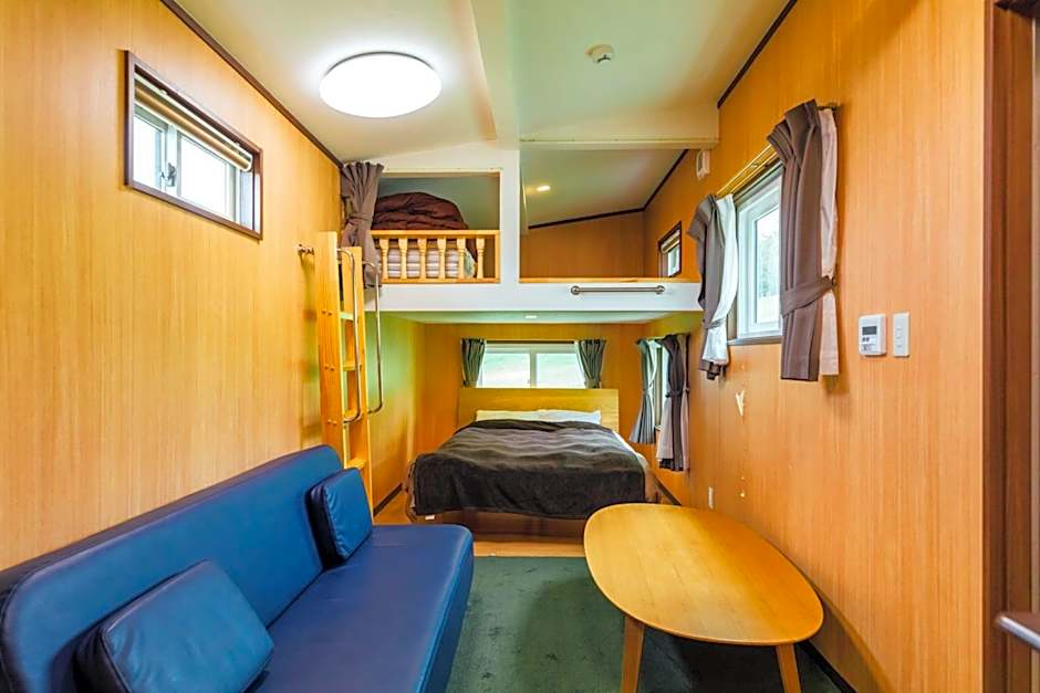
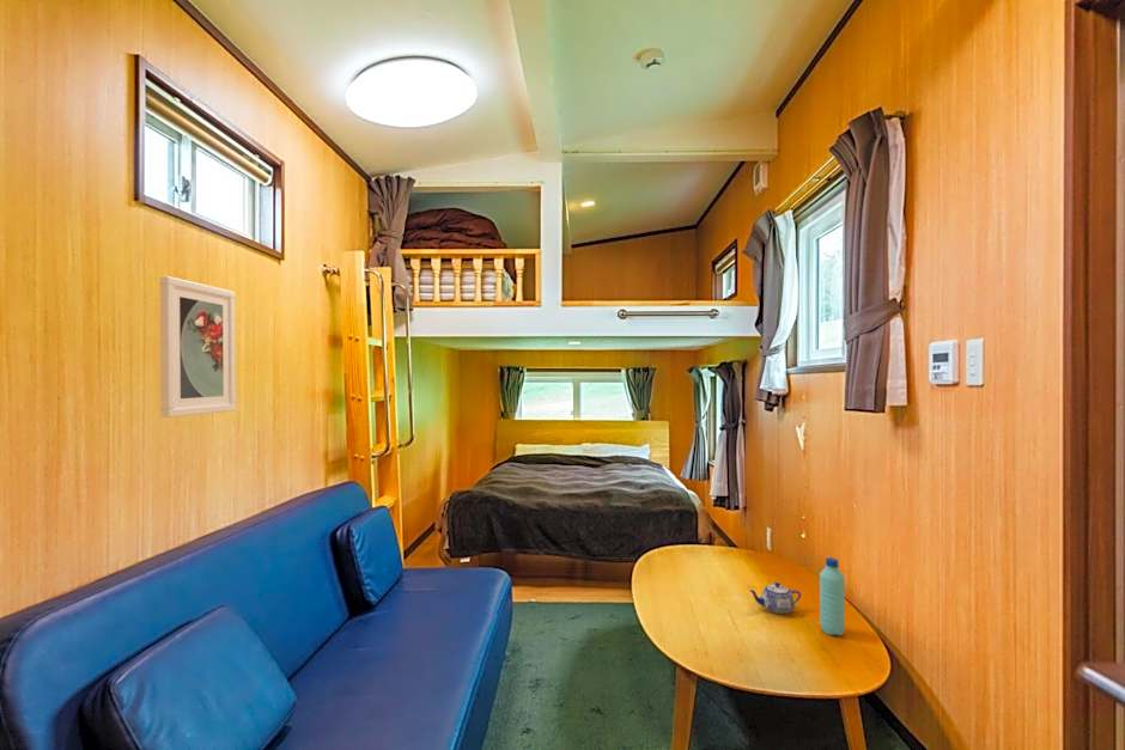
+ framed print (201, 348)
+ teapot (774, 596)
+ water bottle (832, 594)
